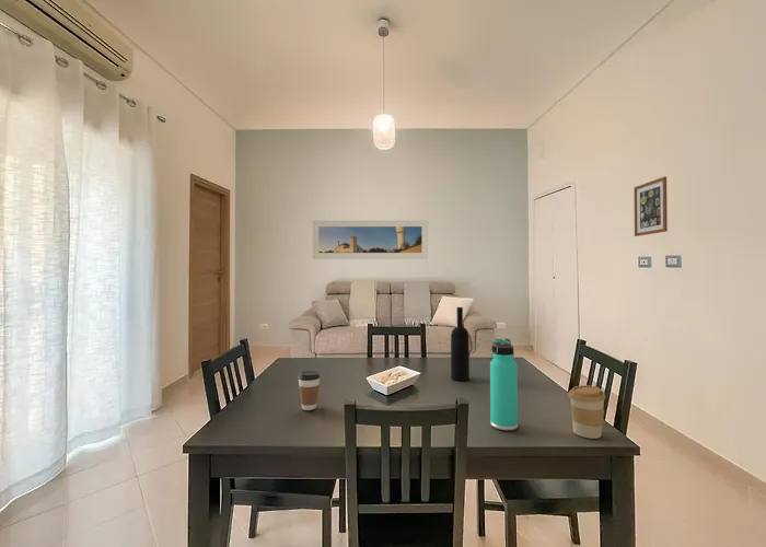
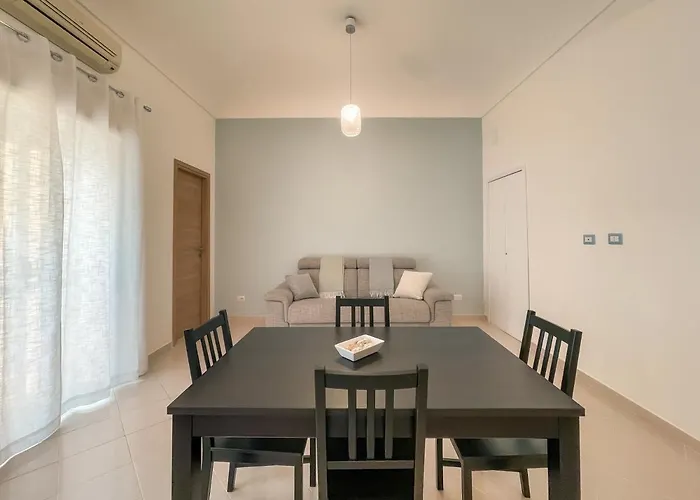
- coffee cup (309, 389)
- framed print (370, 240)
- thermos bottle (503, 382)
- wall art (649, 208)
- wine bottle (460, 342)
- coffee cup (587, 410)
